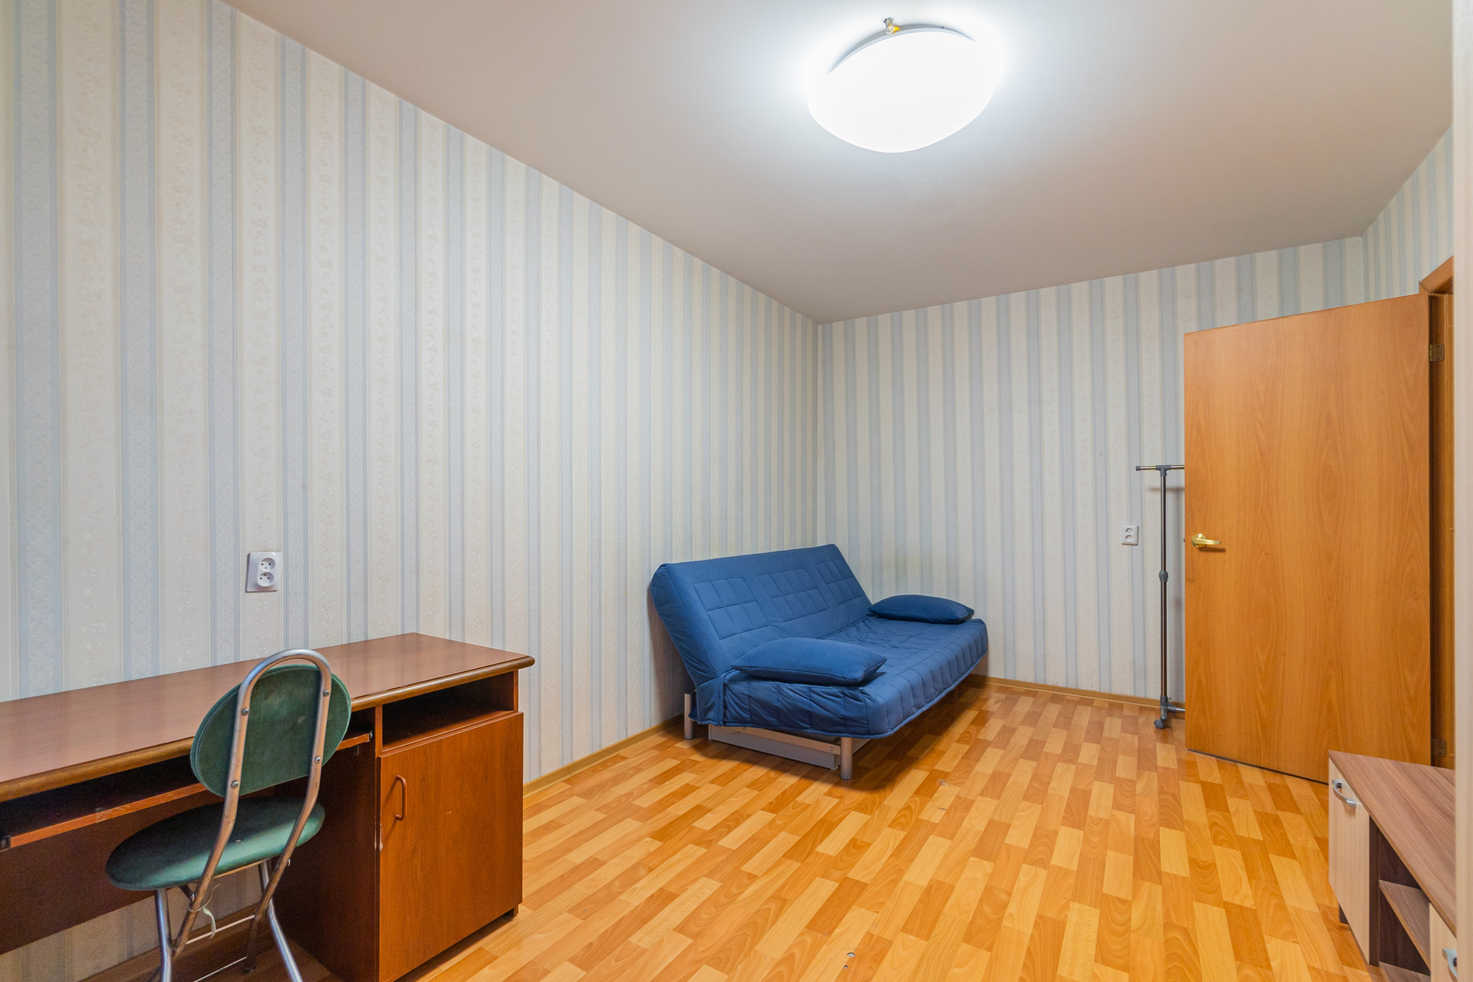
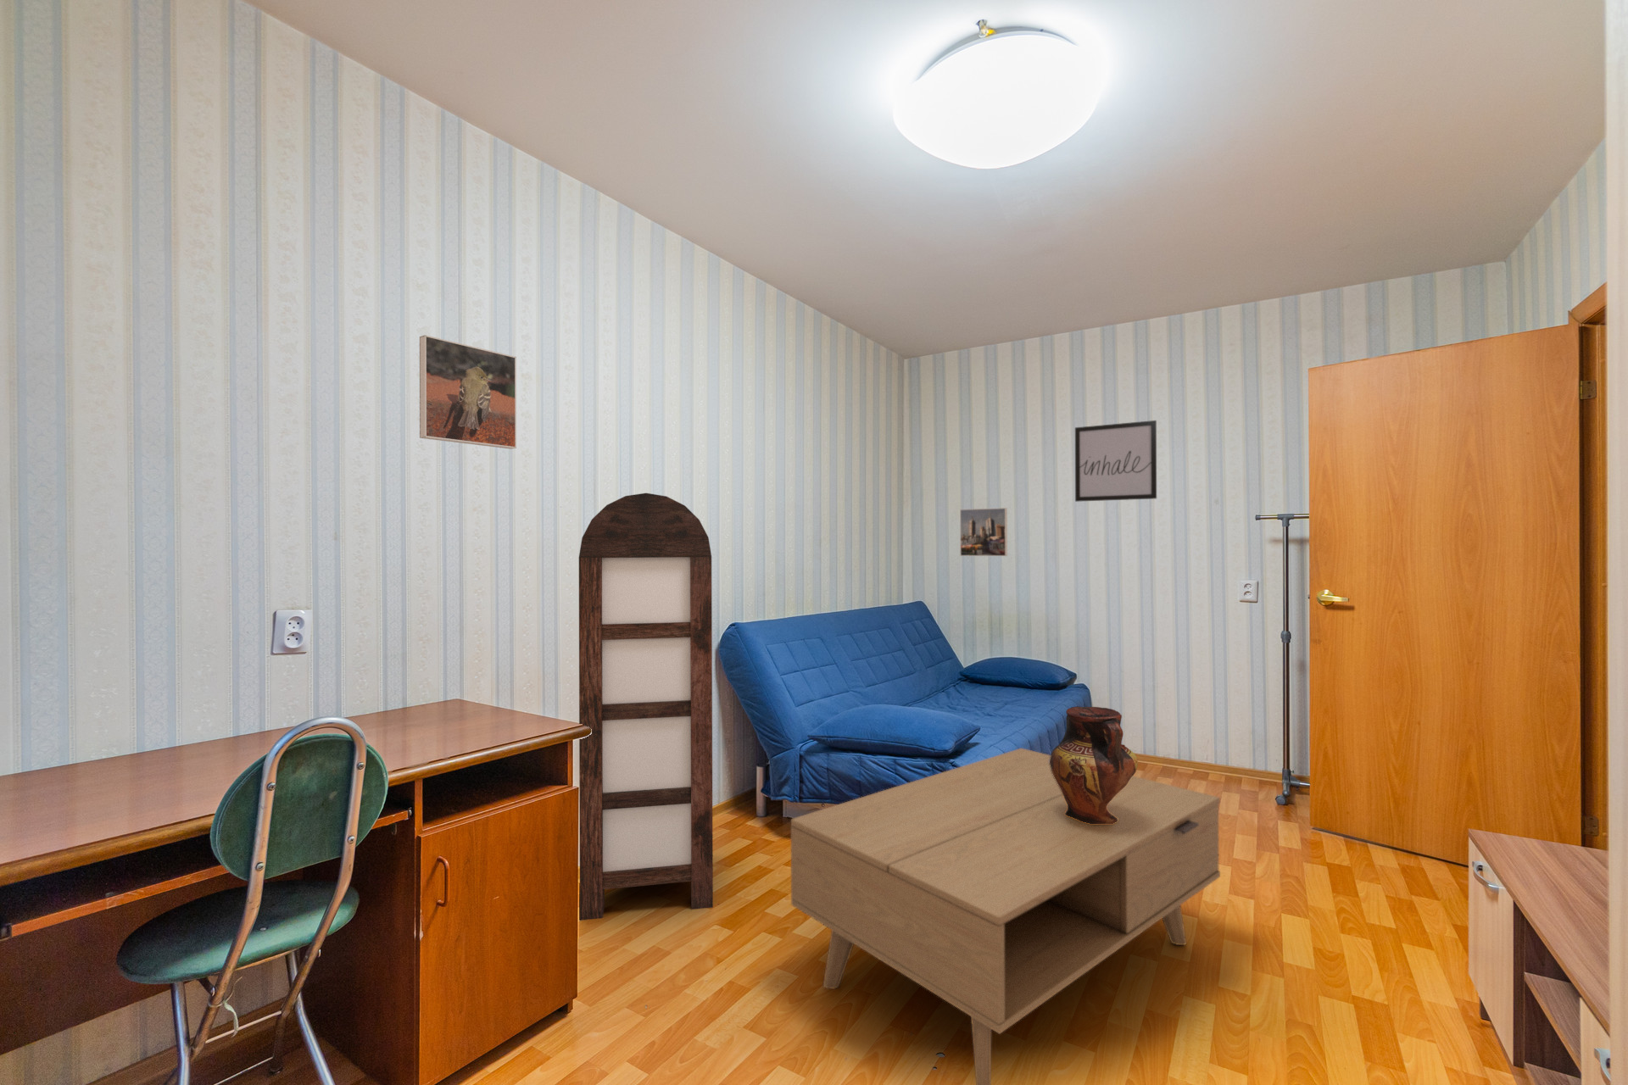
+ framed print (982, 533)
+ wall art (1114, 463)
+ bookshelf (649, 690)
+ vase (1091, 763)
+ coffee table (1017, 886)
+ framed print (470, 395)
